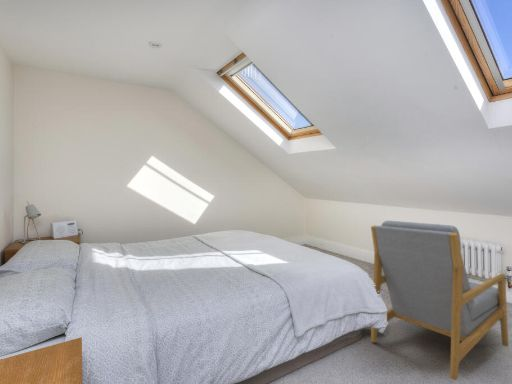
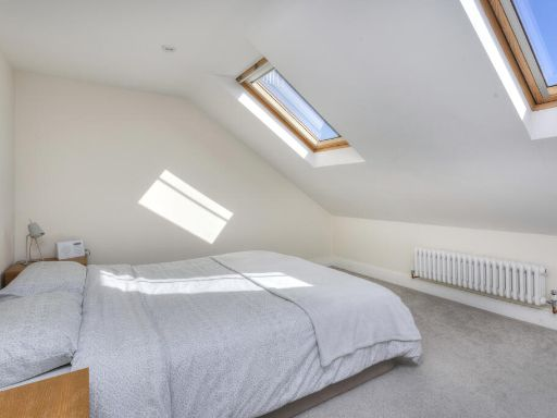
- armchair (438, 282)
